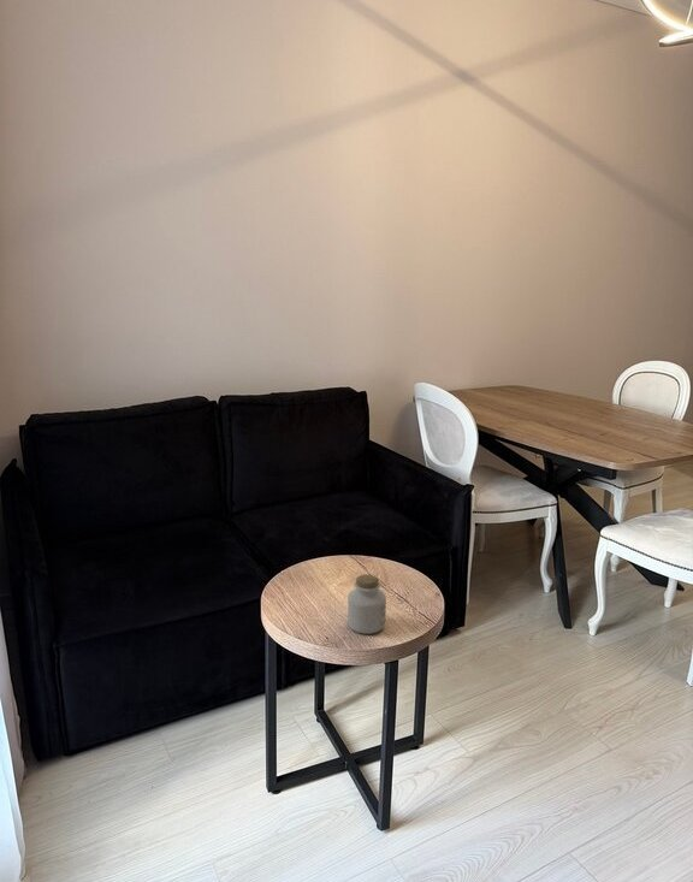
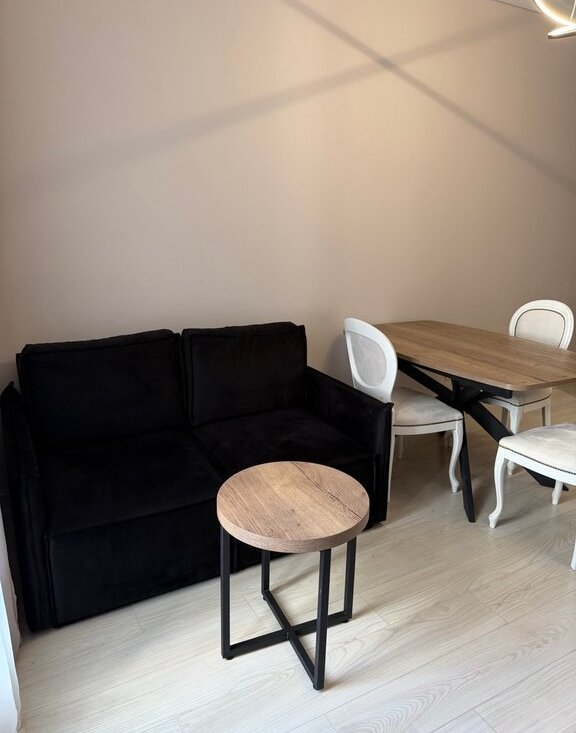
- jar (367, 600)
